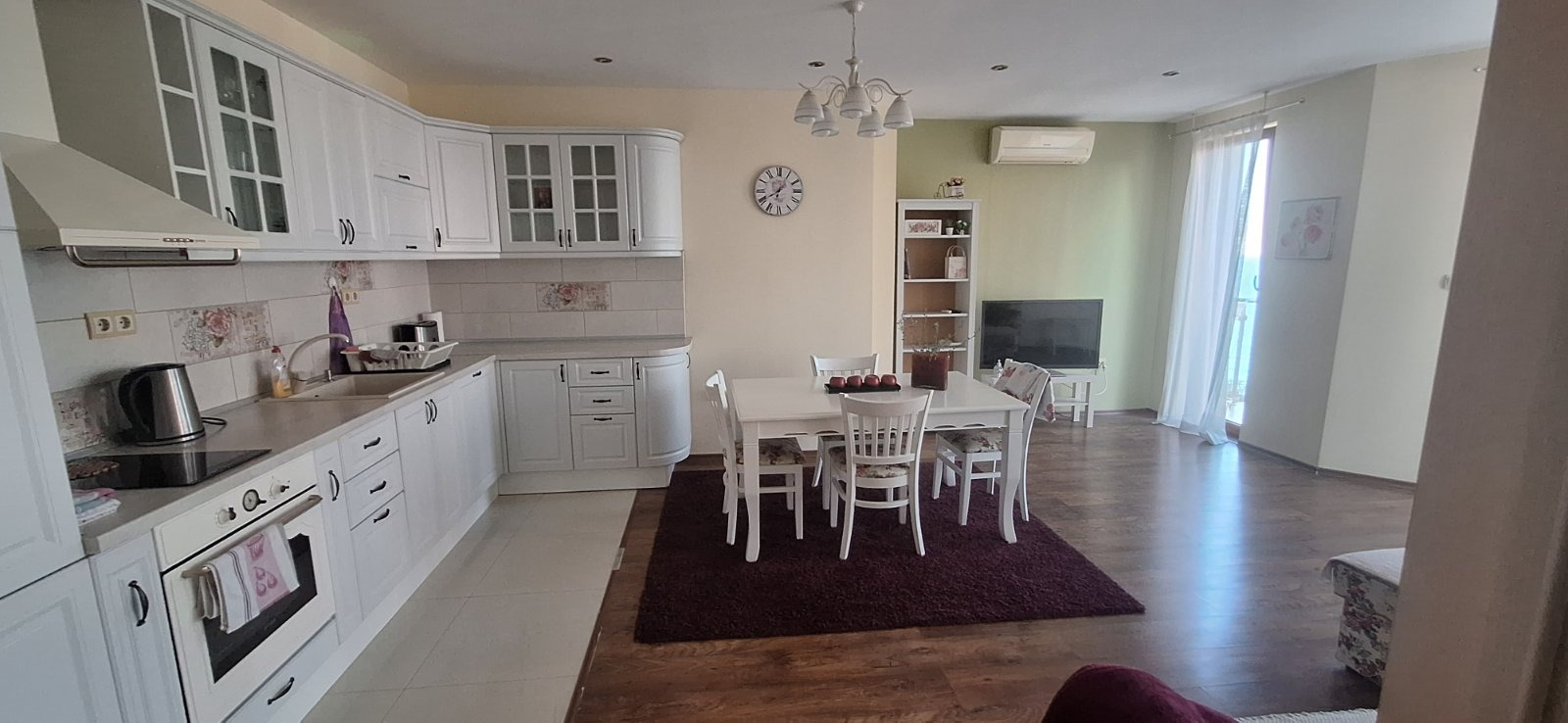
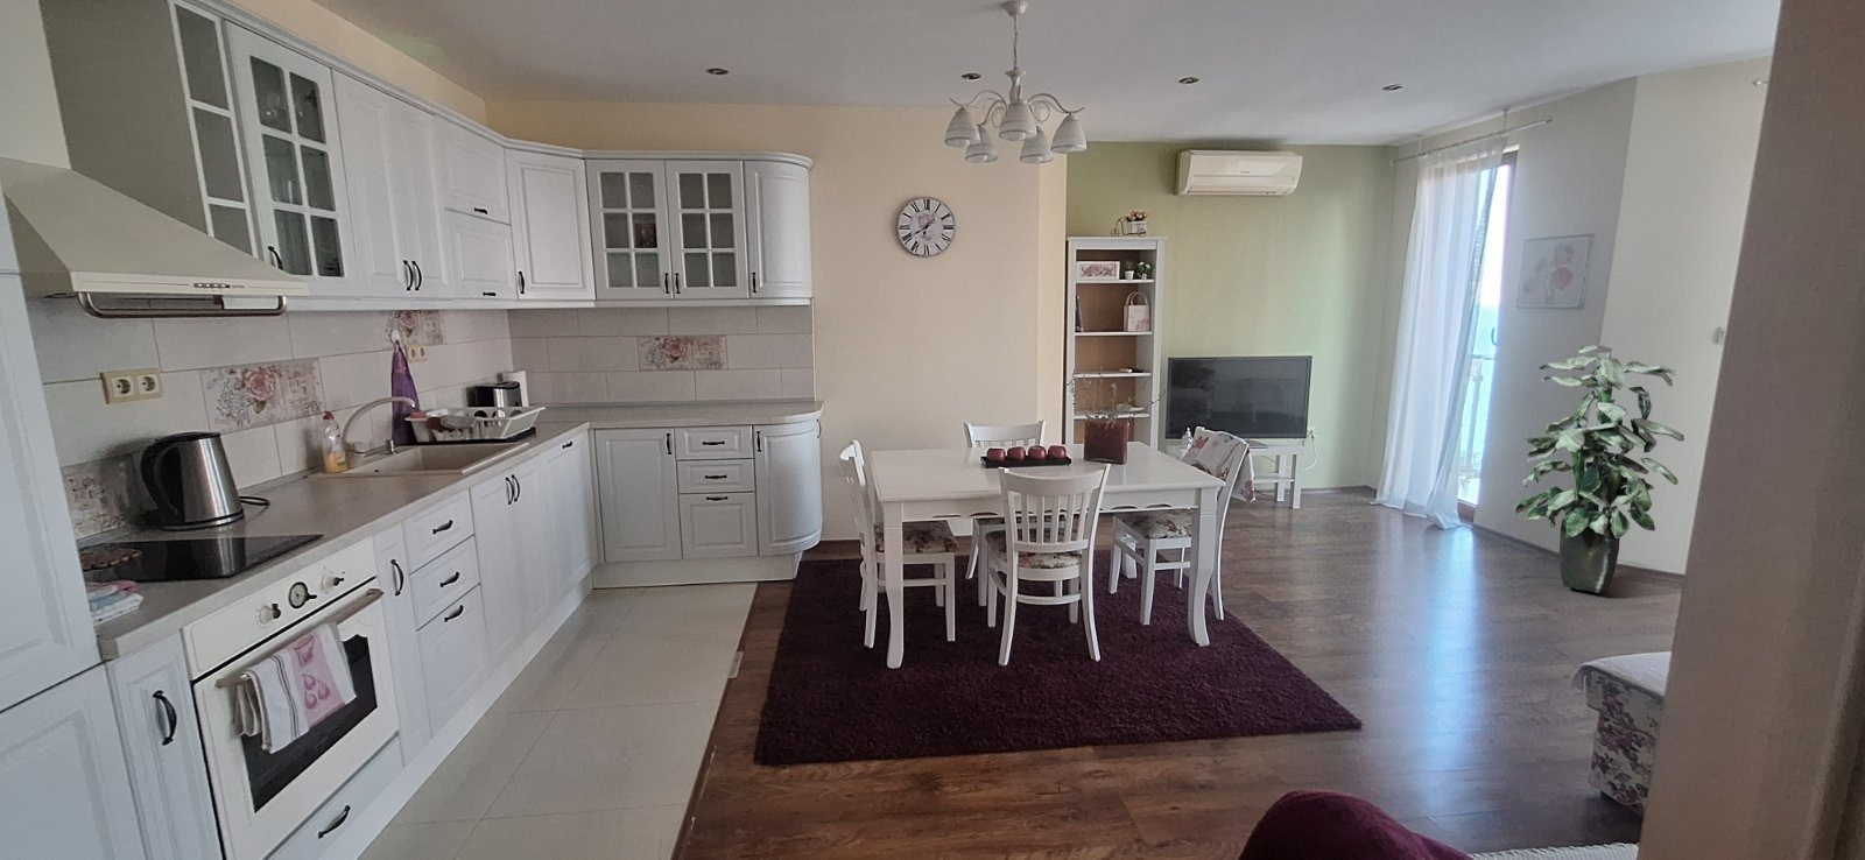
+ indoor plant (1589, 467)
